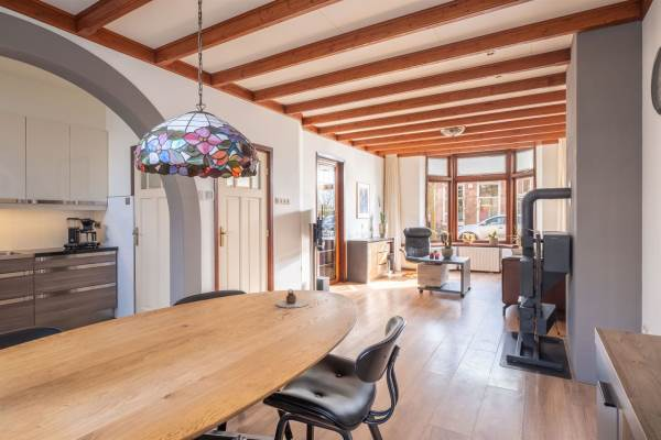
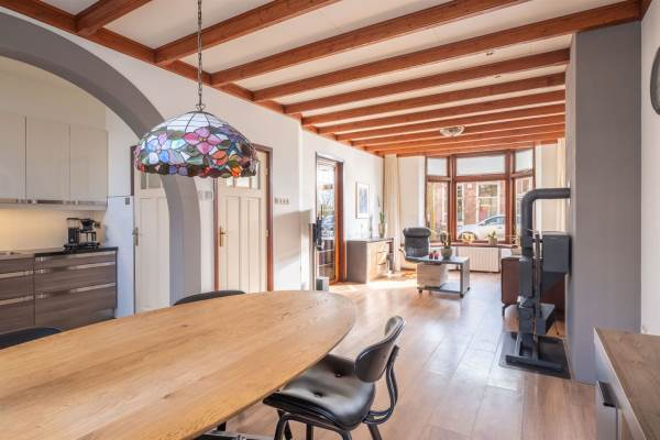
- teapot (292, 296)
